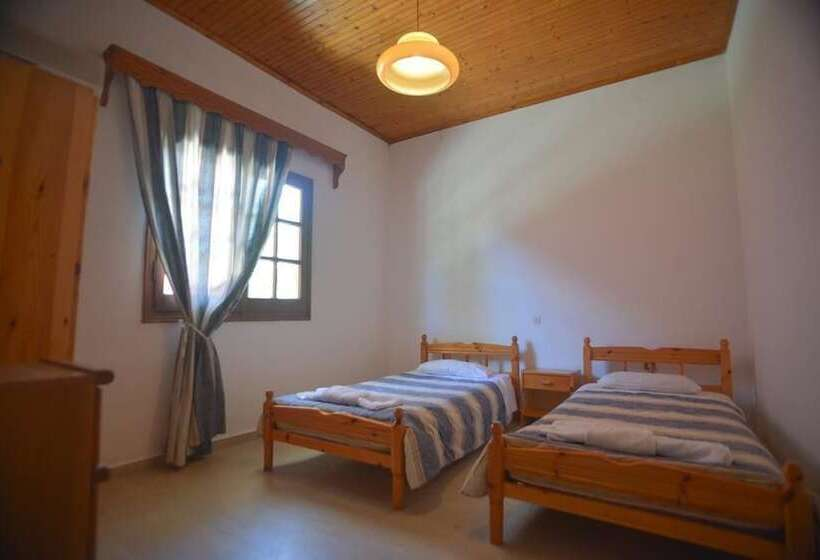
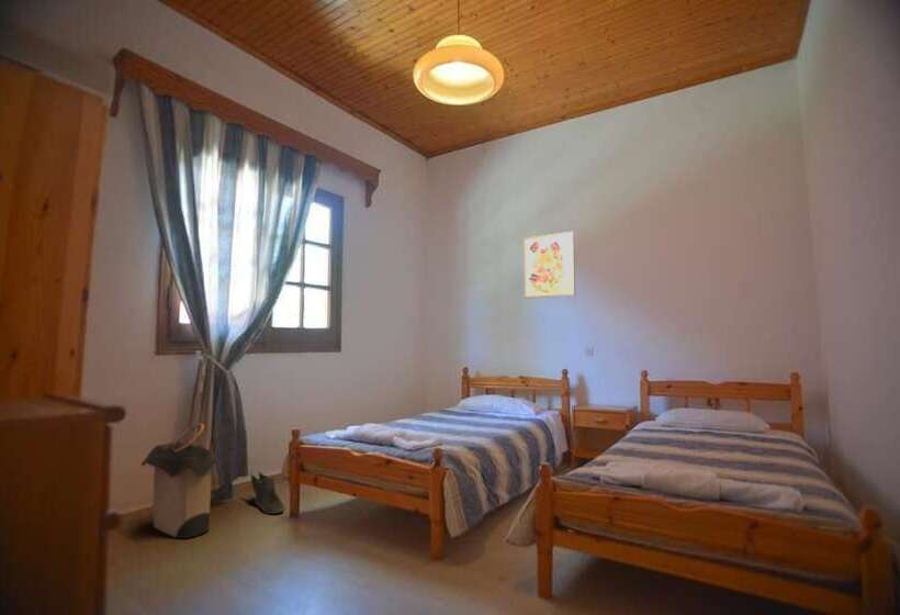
+ sneaker (266, 491)
+ laundry hamper (179, 474)
+ wall art (548, 266)
